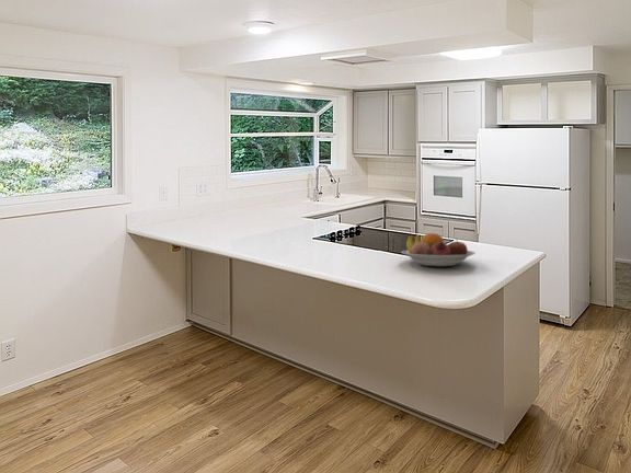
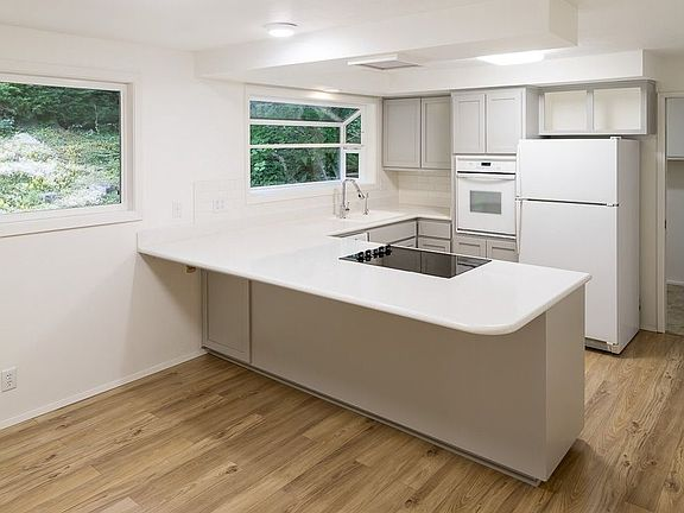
- fruit bowl (437, 249)
